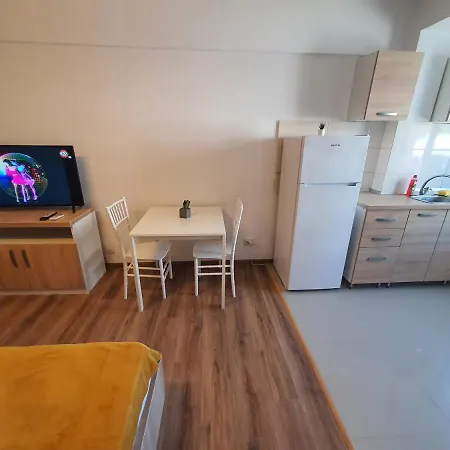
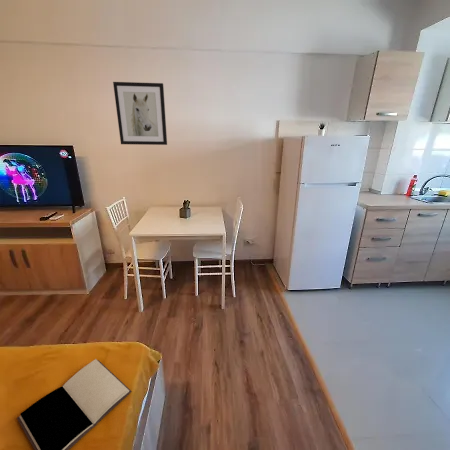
+ wall art (141, 114)
+ book (76, 402)
